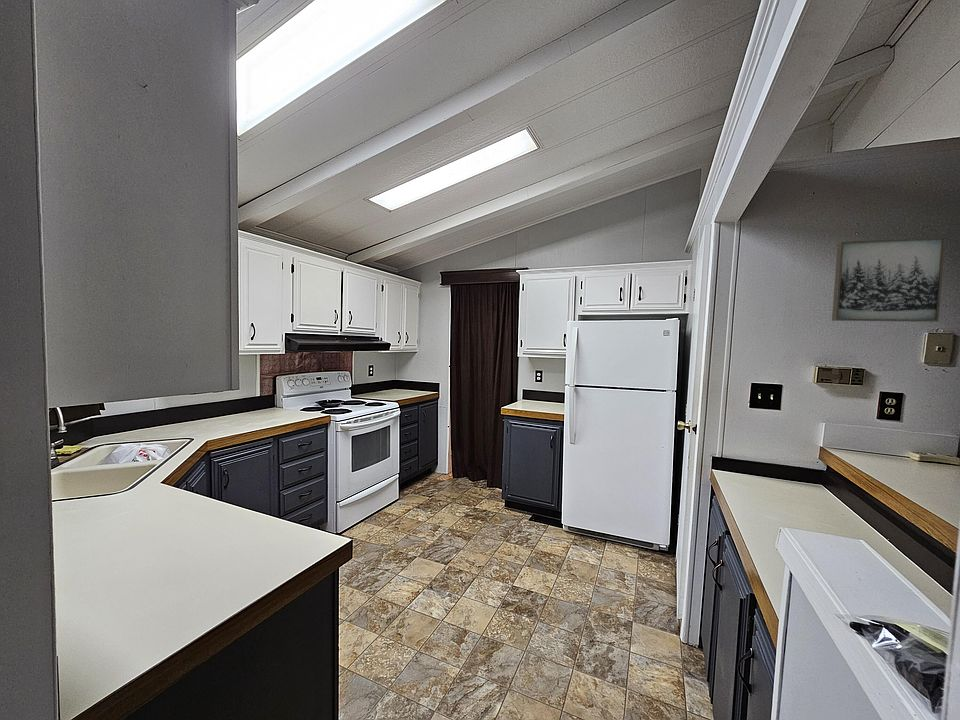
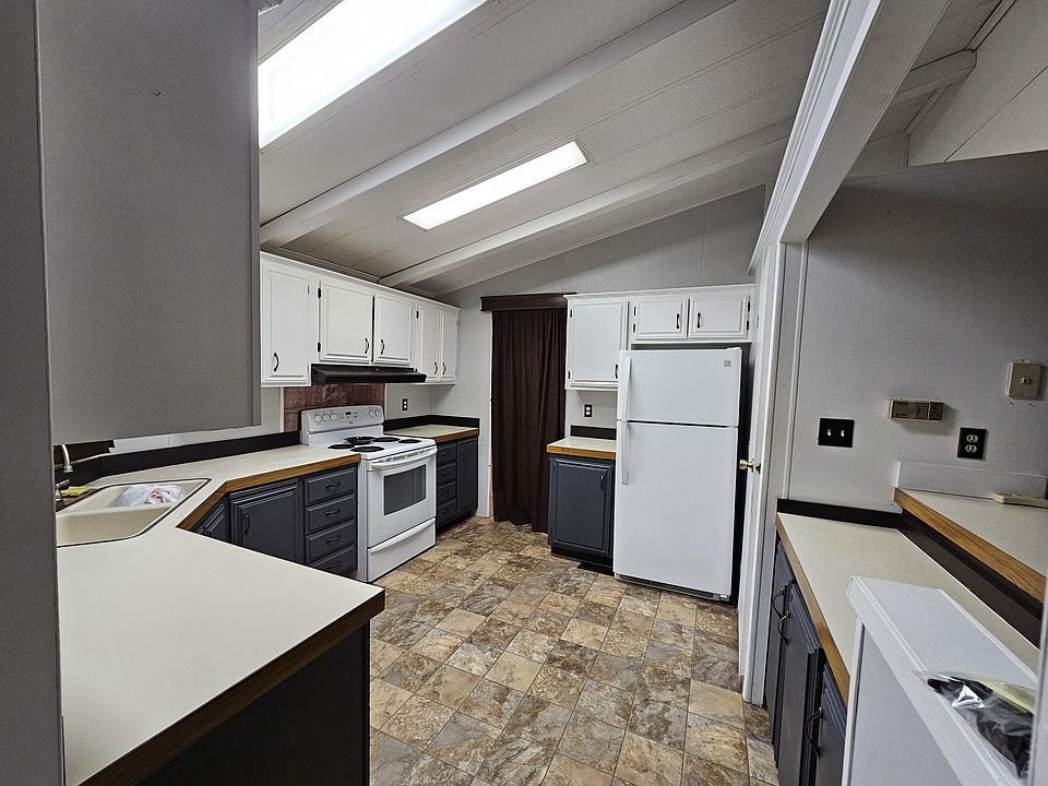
- wall art (885, 281)
